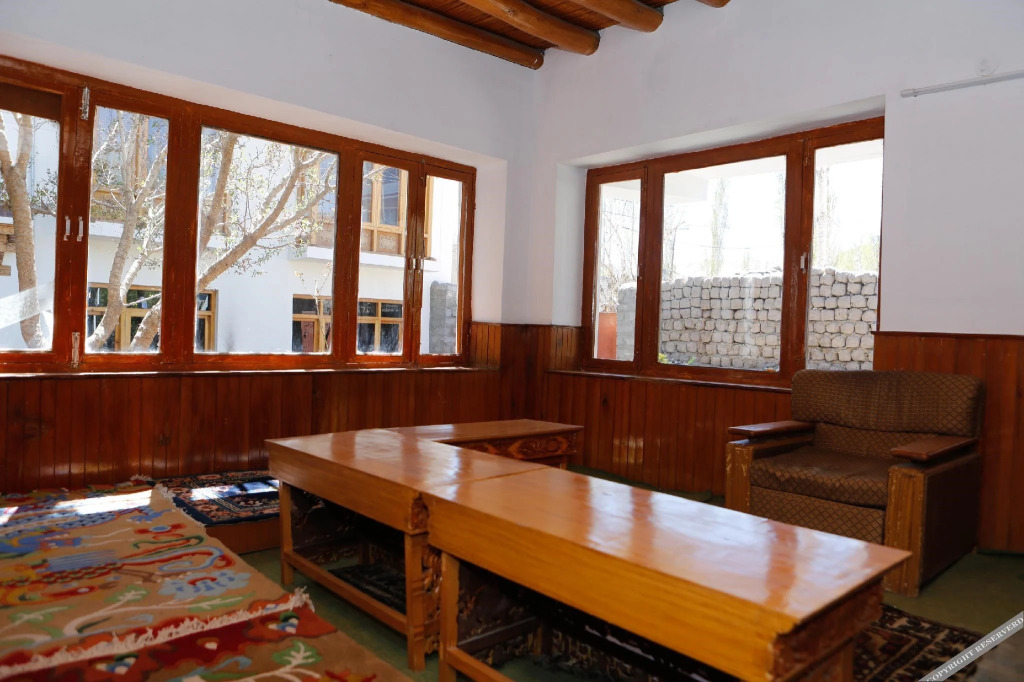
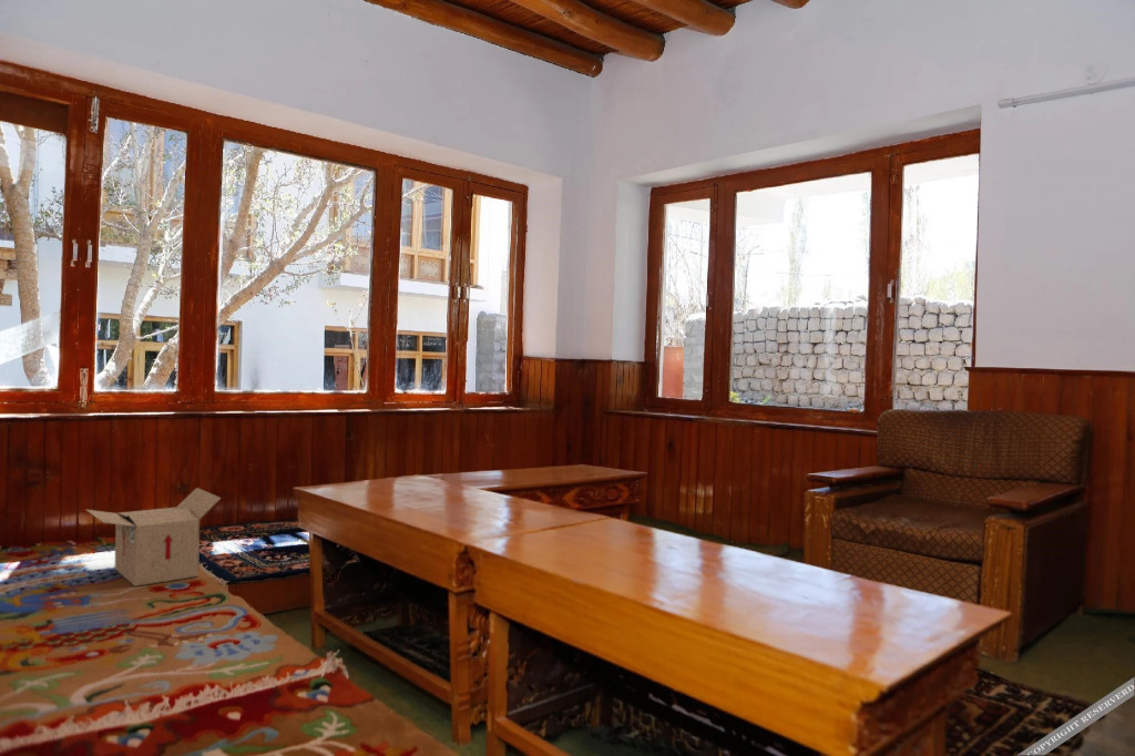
+ cardboard box (153, 535)
